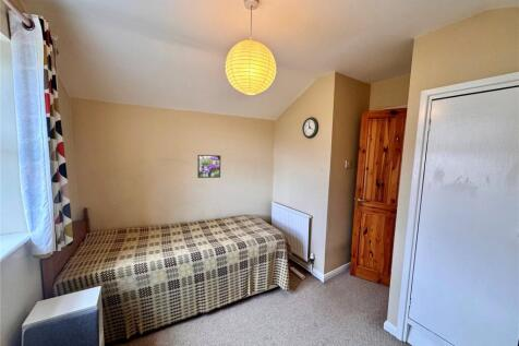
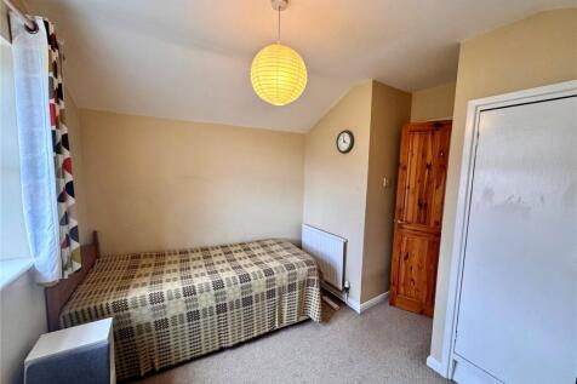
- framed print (209, 166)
